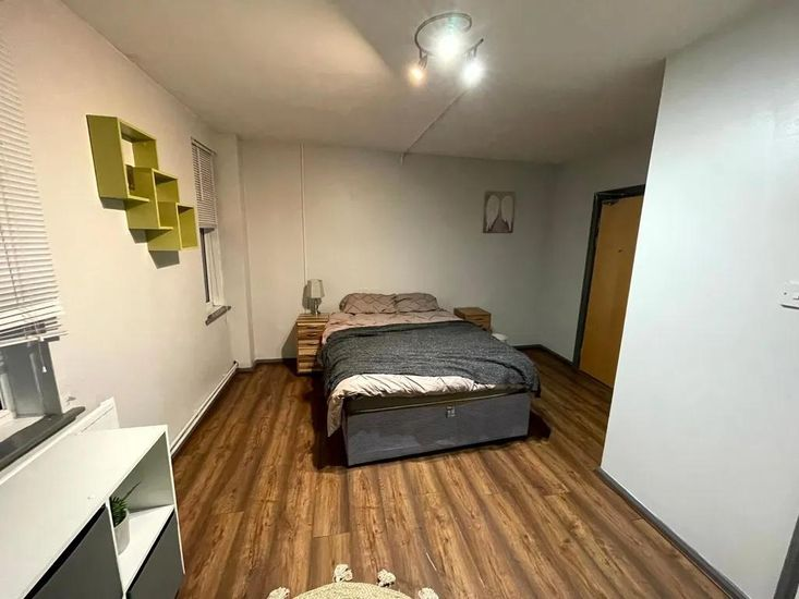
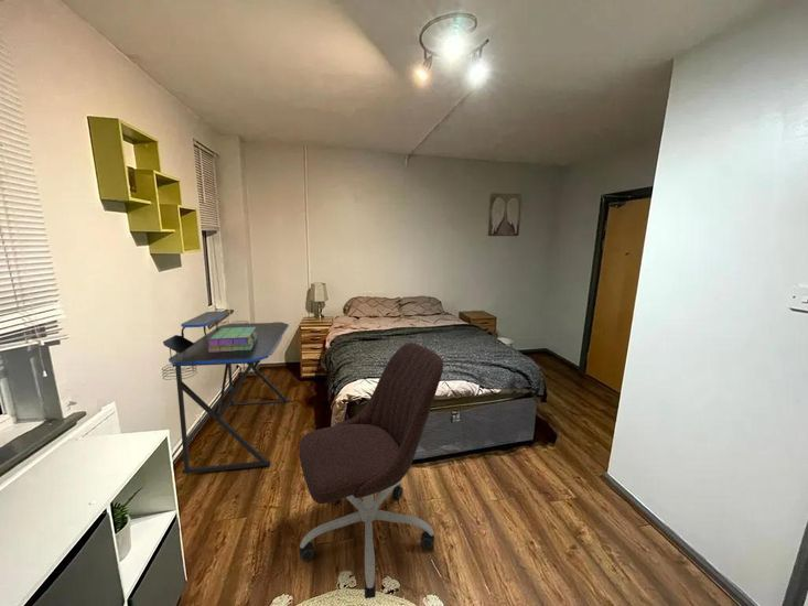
+ stack of books (234, 337)
+ office chair (367, 450)
+ desk (241, 376)
